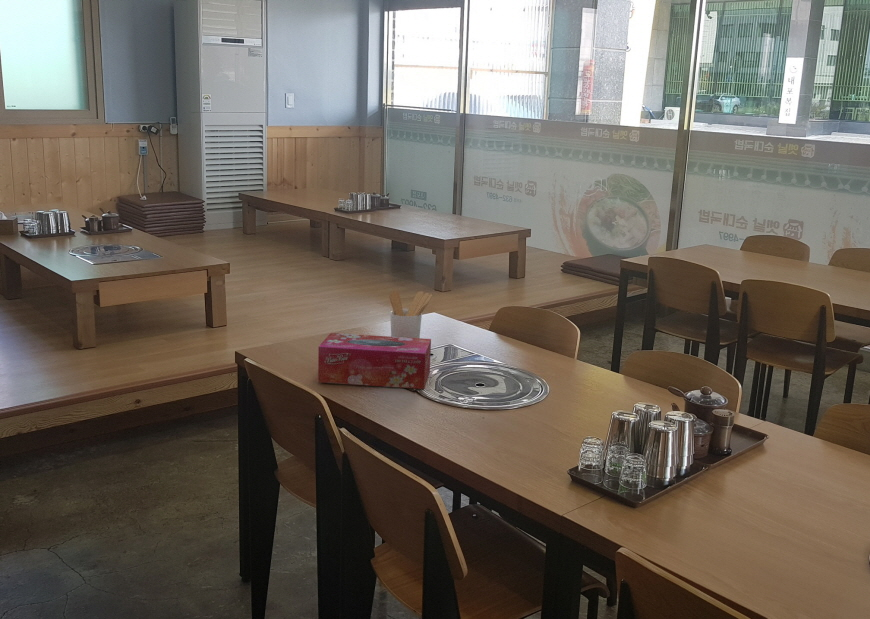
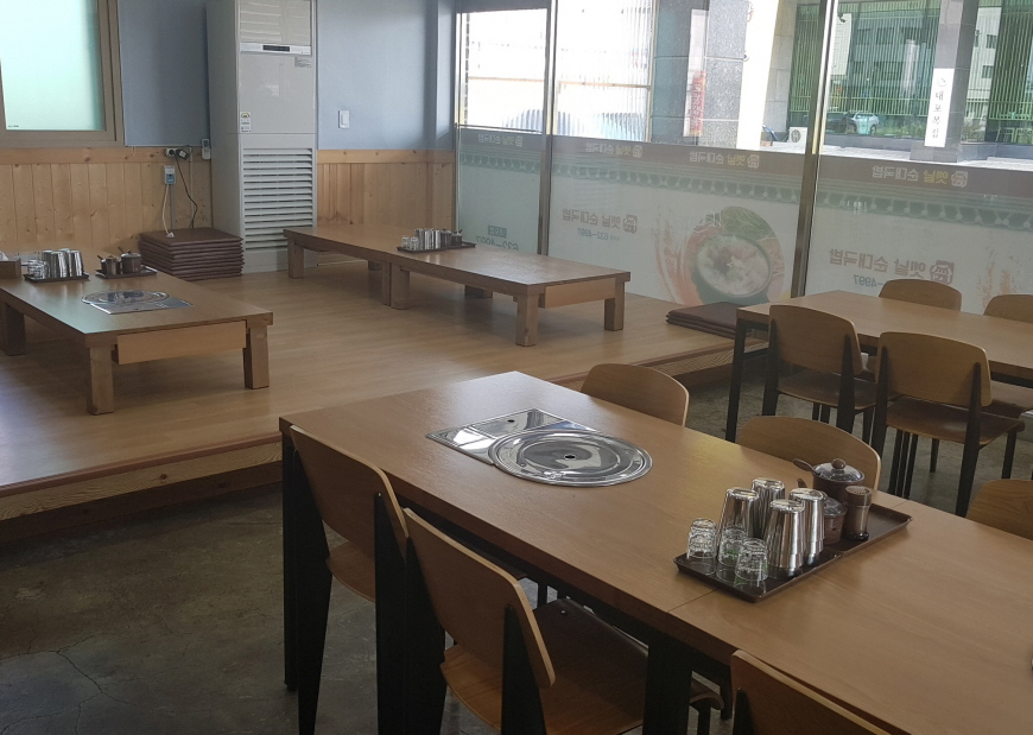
- utensil holder (411, 321)
- tissue box (375, 360)
